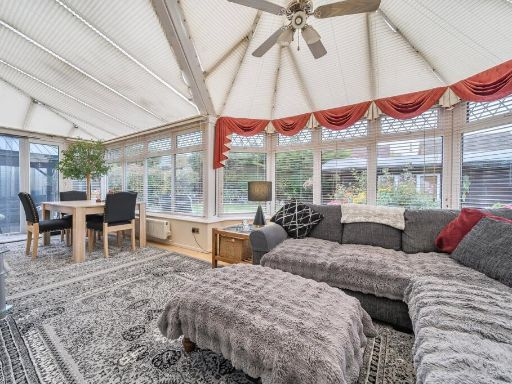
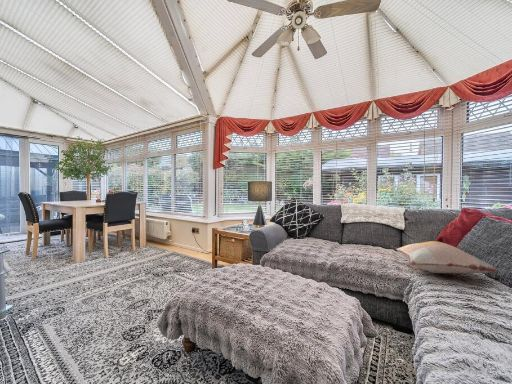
+ decorative pillow (433, 256)
